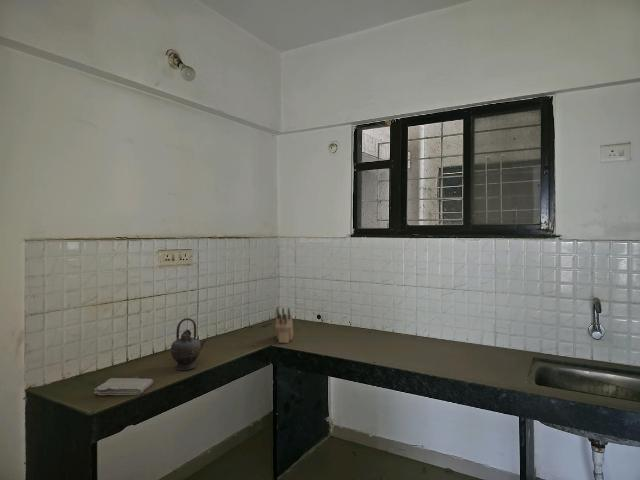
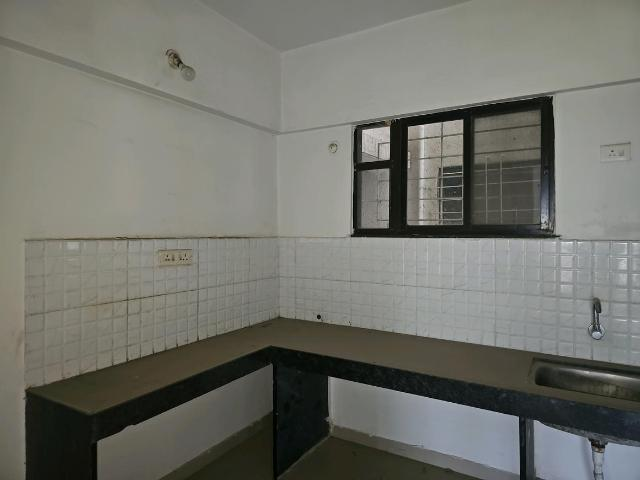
- teapot (189, 343)
- washcloth (124, 385)
- knife block (284, 322)
